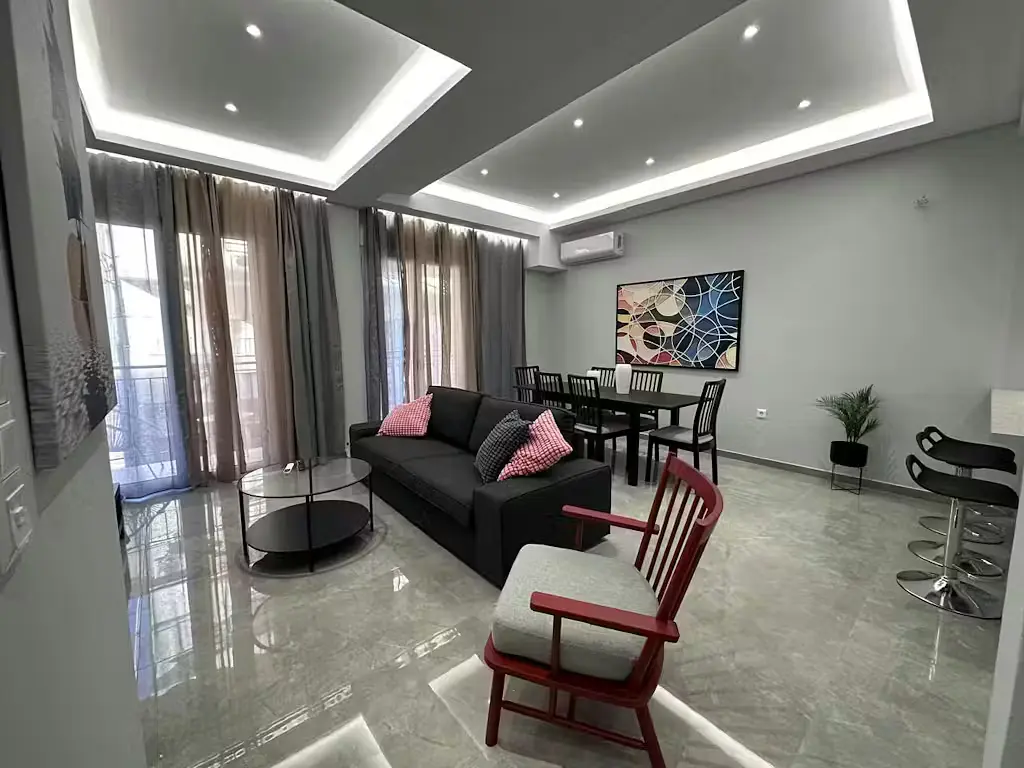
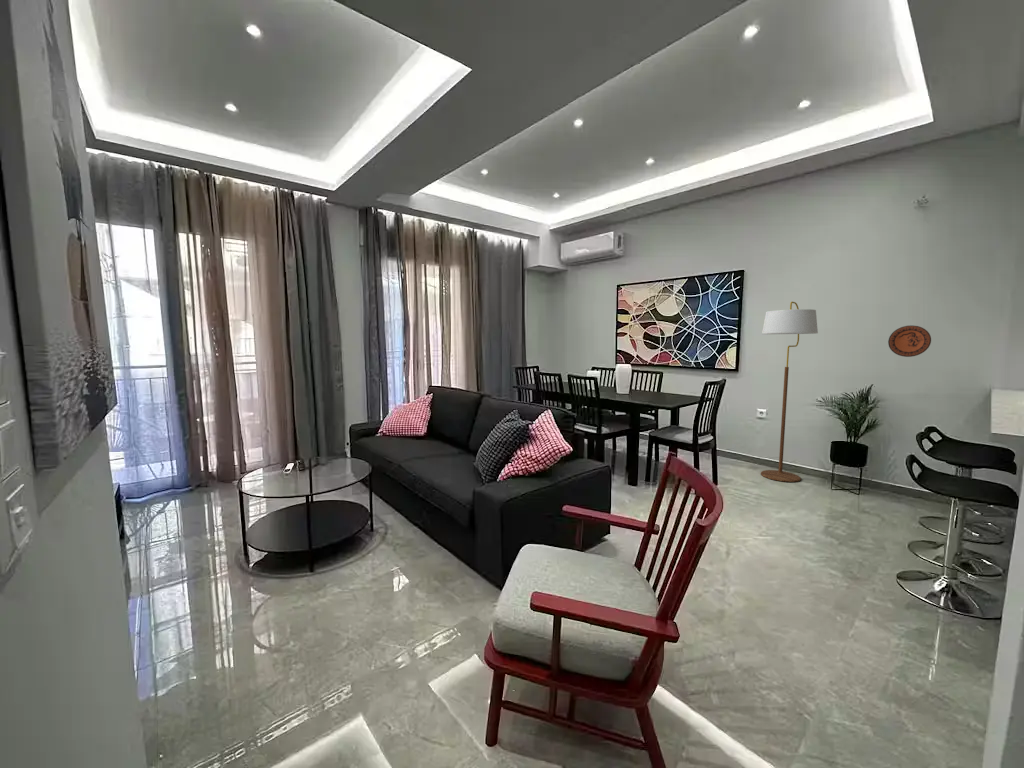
+ floor lamp (786, 390)
+ decorative plate (909, 341)
